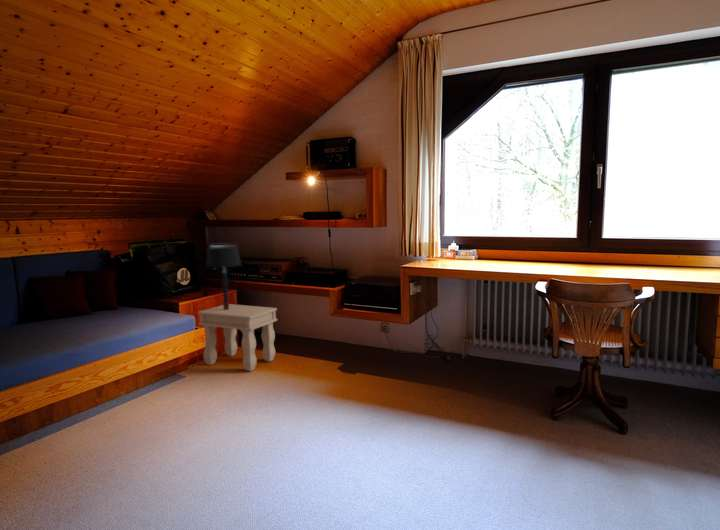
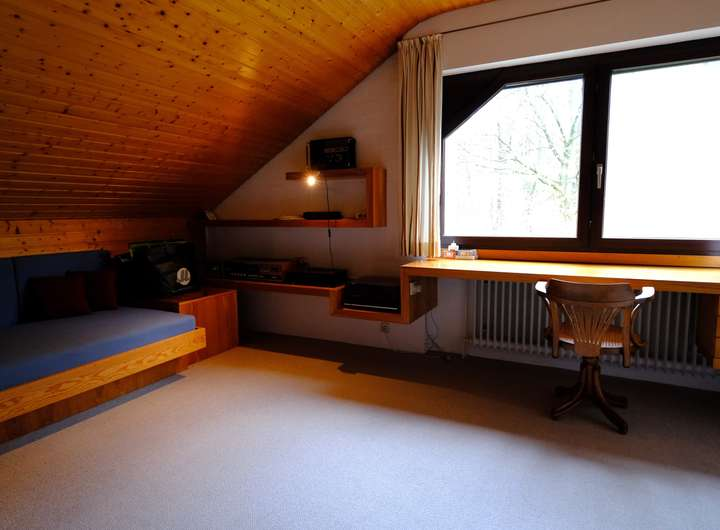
- side table (235, 336)
- table lamp (224, 277)
